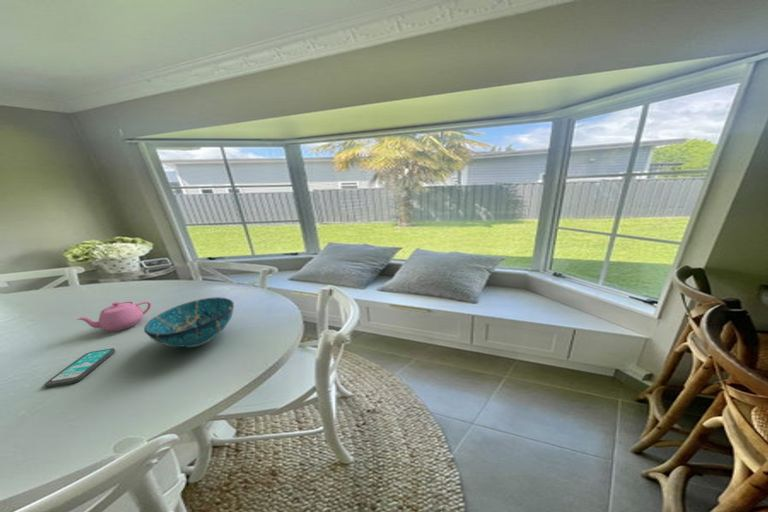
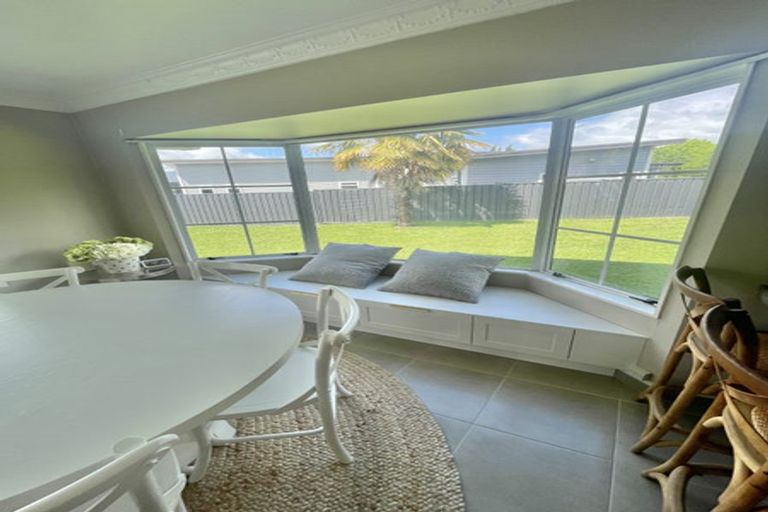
- smartphone (82, 365)
- decorative bowl (196, 326)
- teapot (117, 314)
